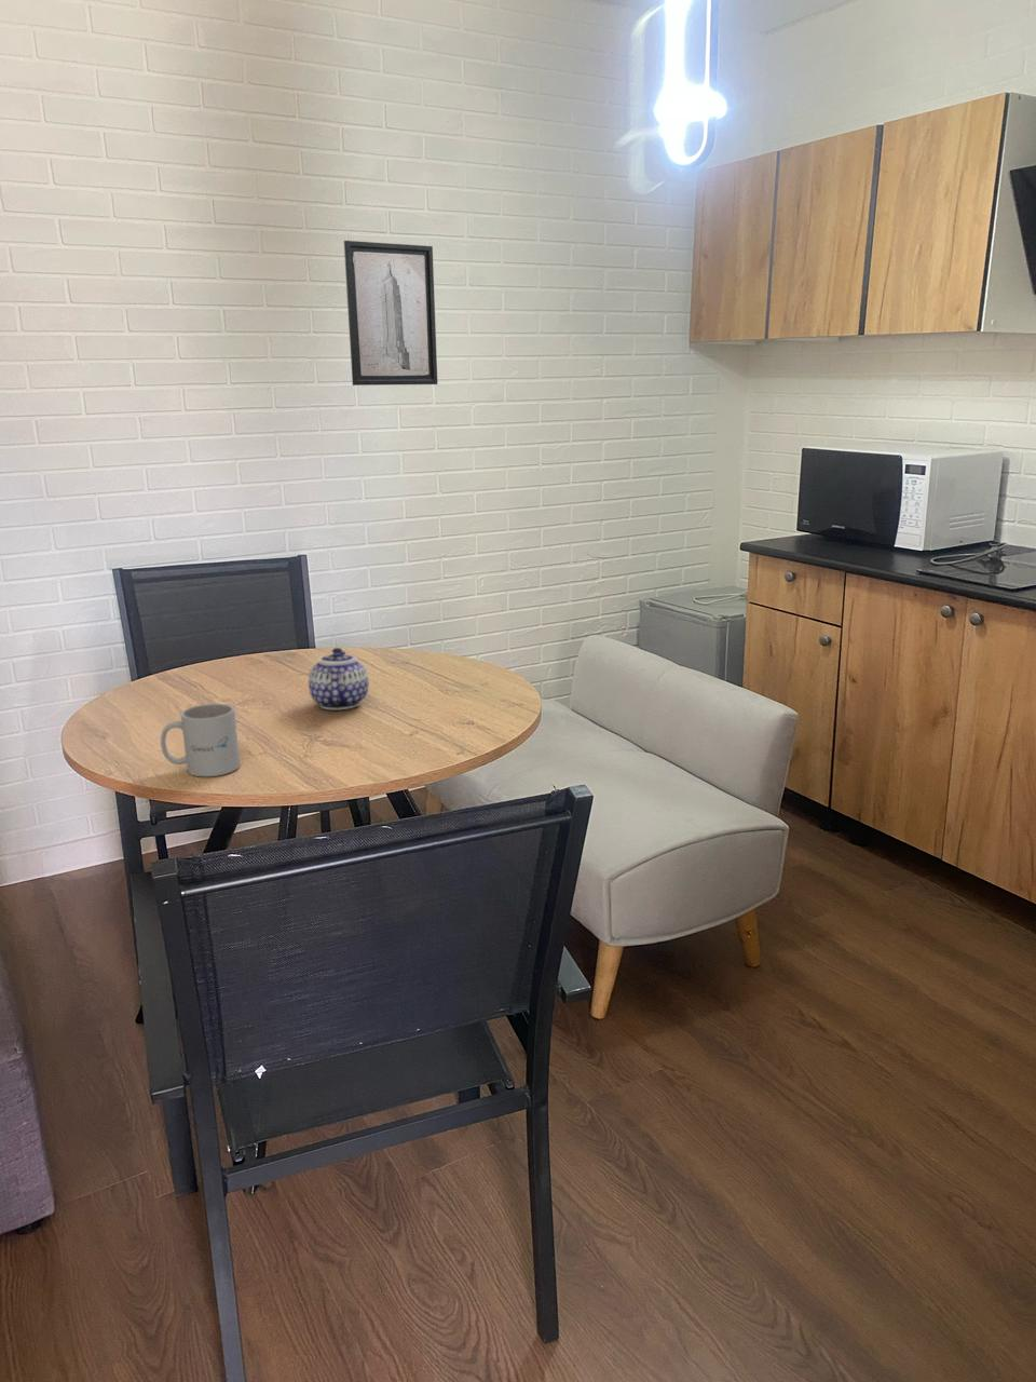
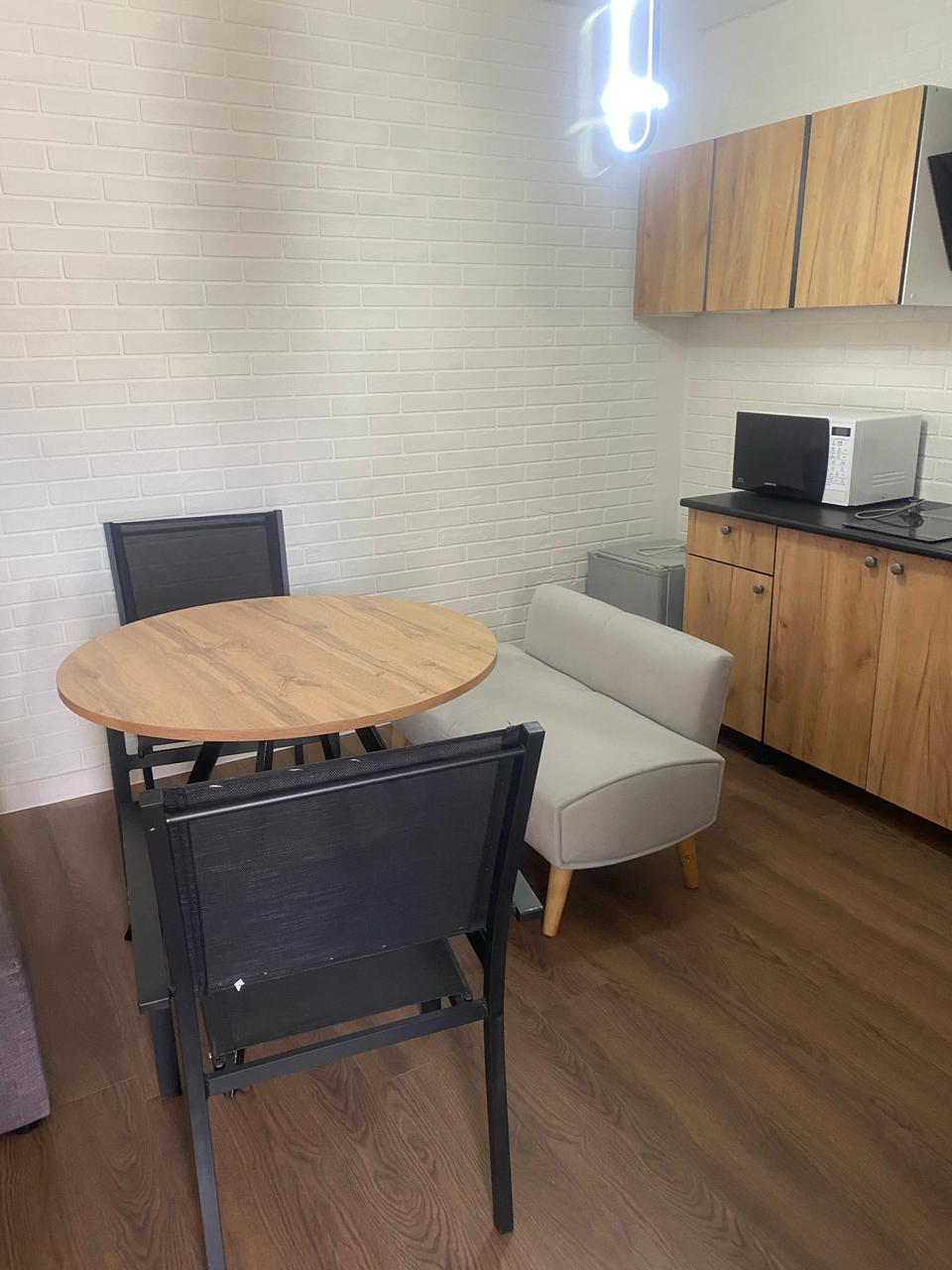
- wall art (392, 316)
- teapot (337, 676)
- mug (199, 740)
